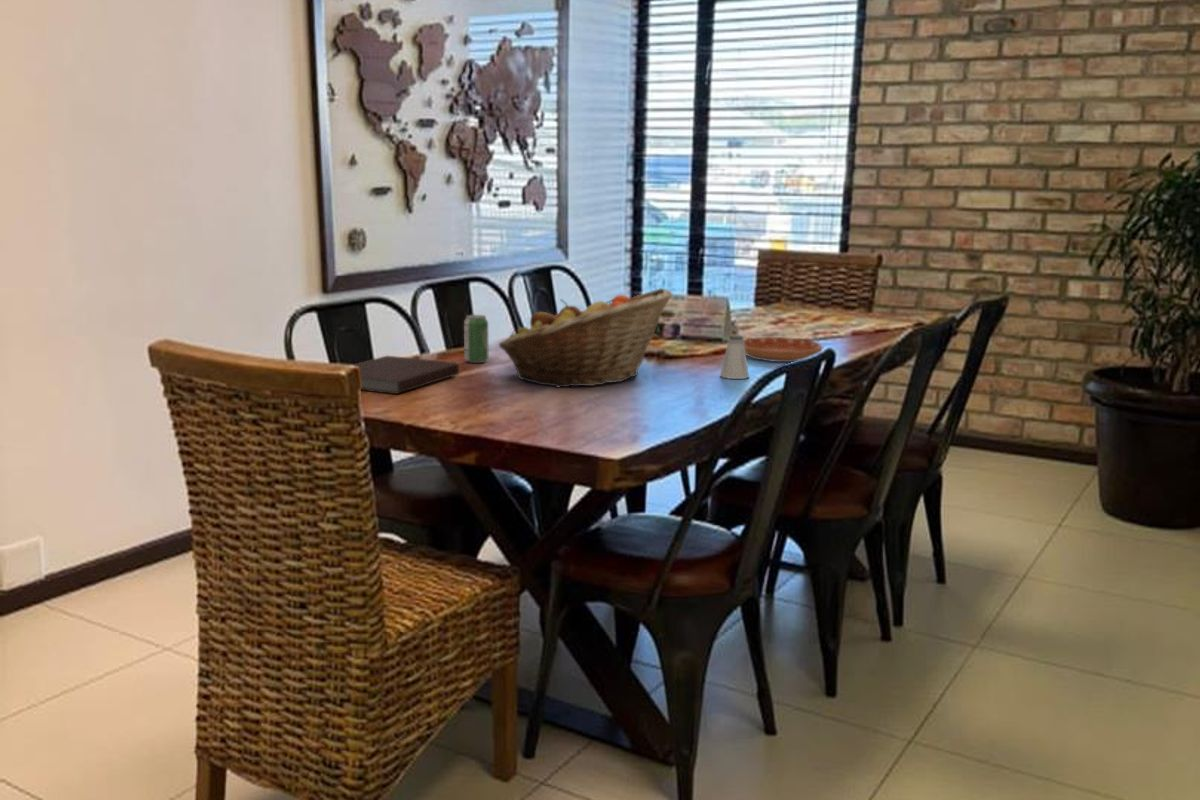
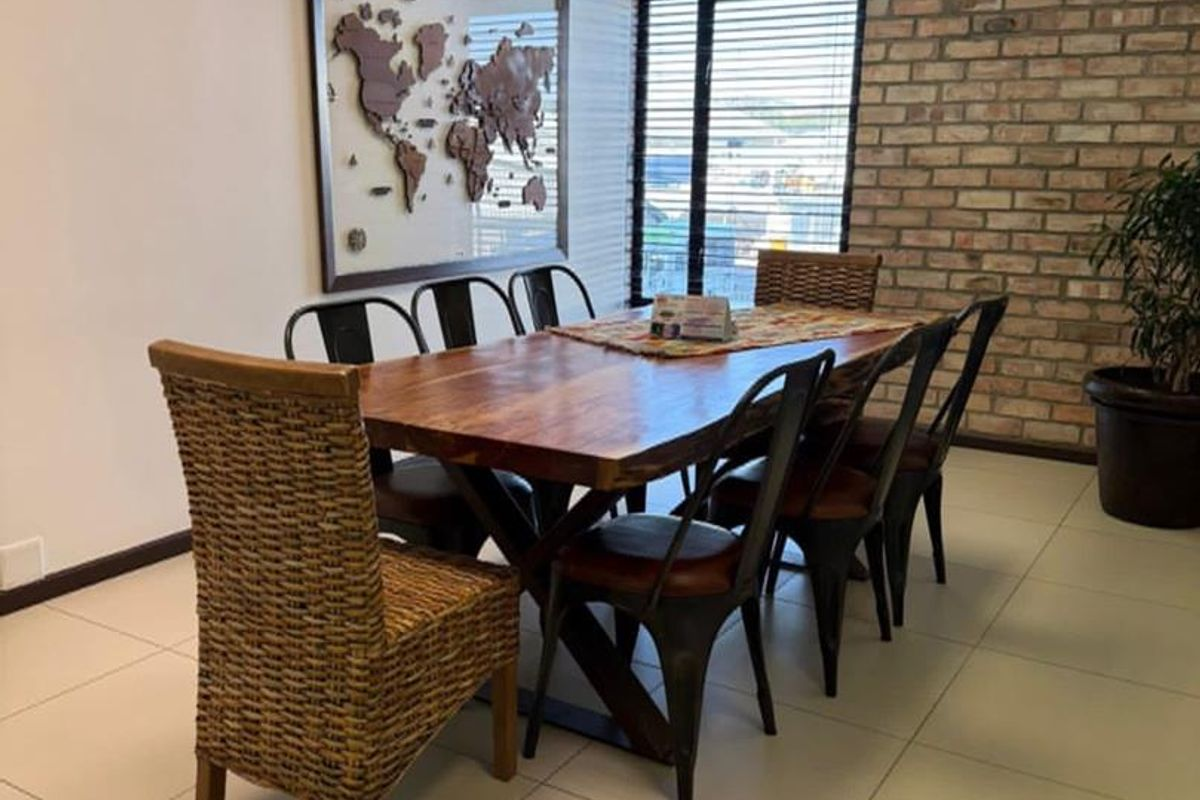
- notebook (392, 373)
- beverage can (476, 338)
- fruit basket (588, 332)
- saltshaker (735, 356)
- saucer (779, 349)
